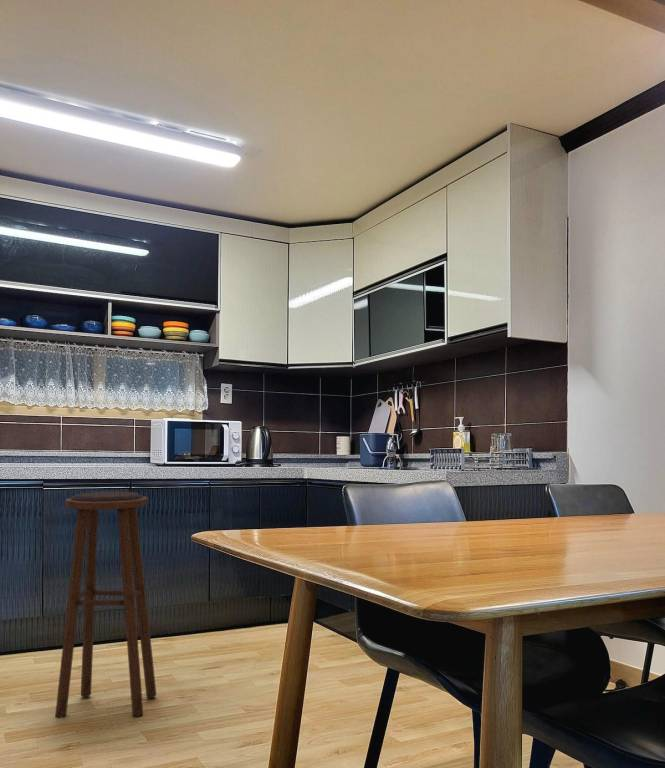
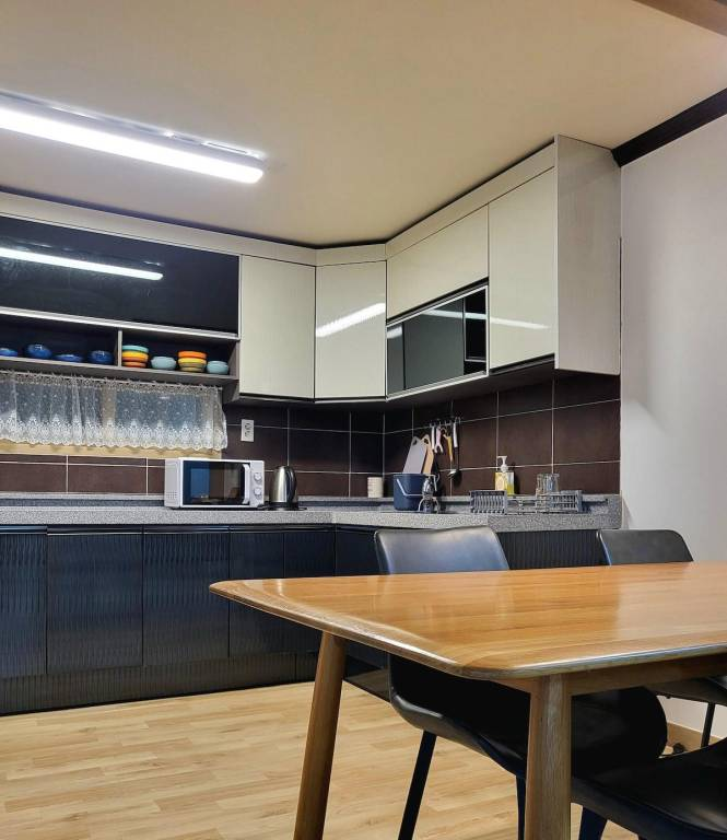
- stool (108, 600)
